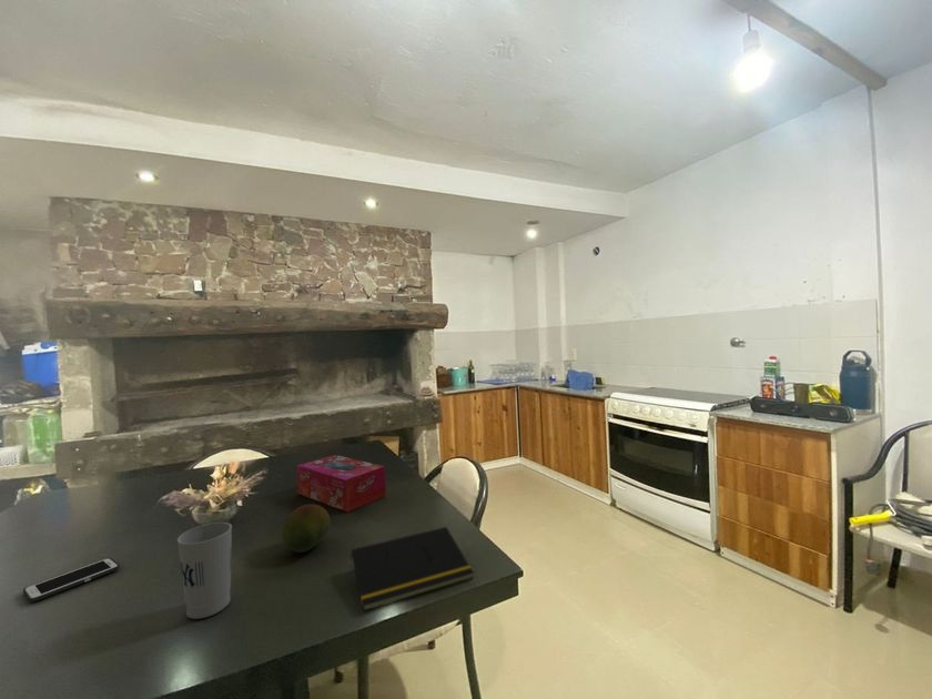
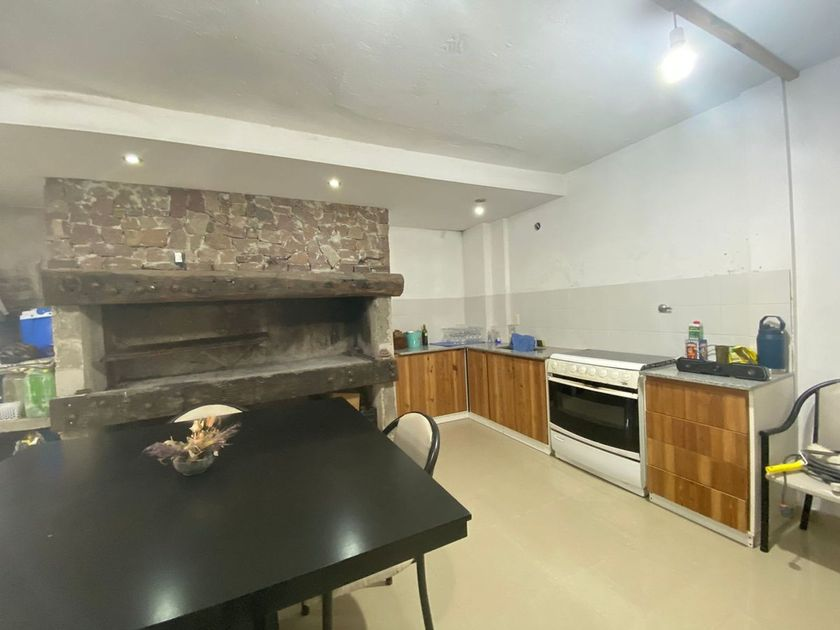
- fruit (306, 527)
- cell phone (73, 578)
- tissue box (340, 479)
- cup (206, 569)
- notepad (411, 563)
